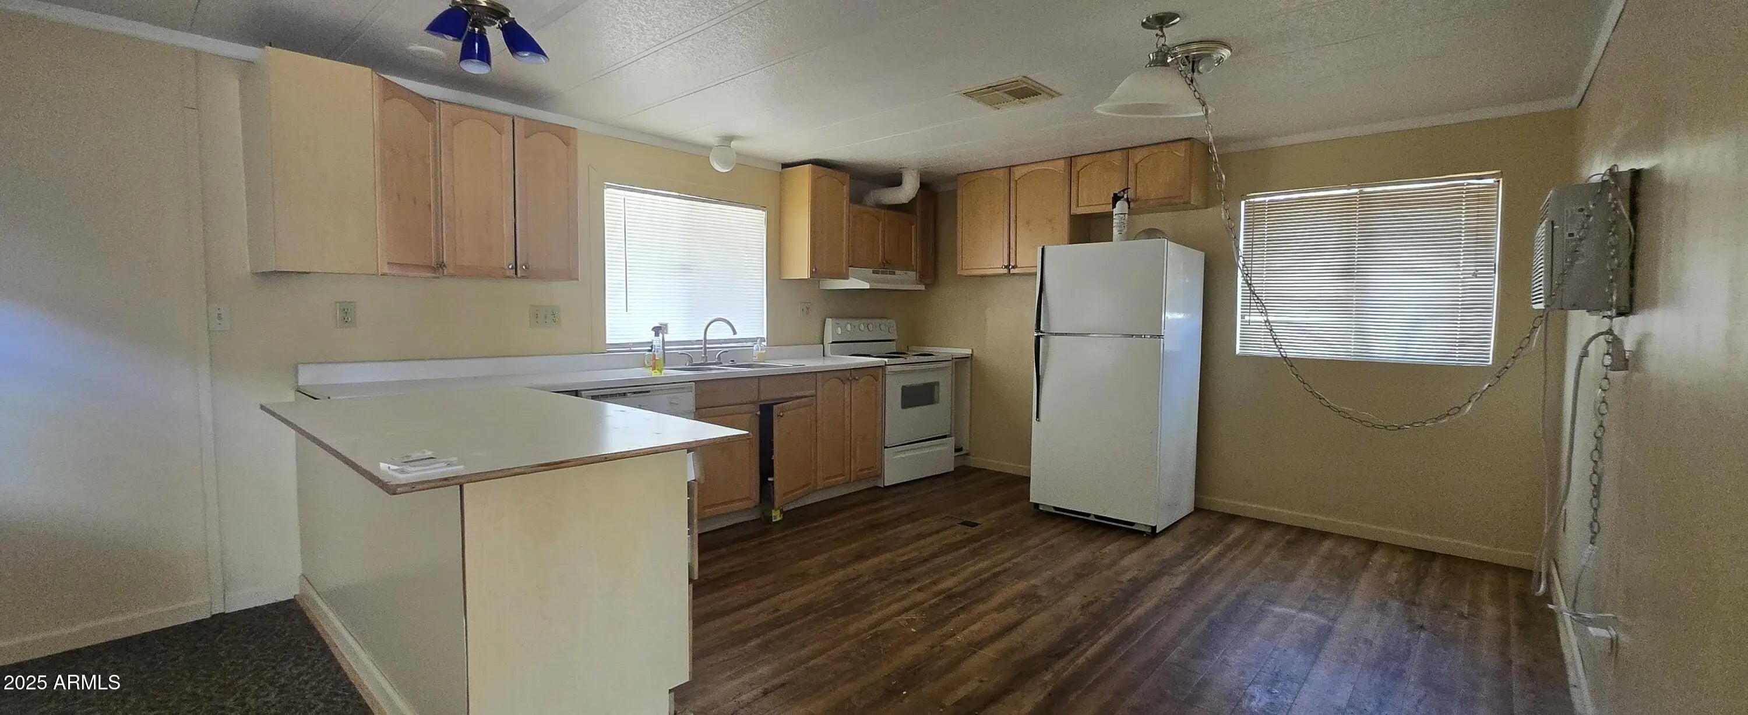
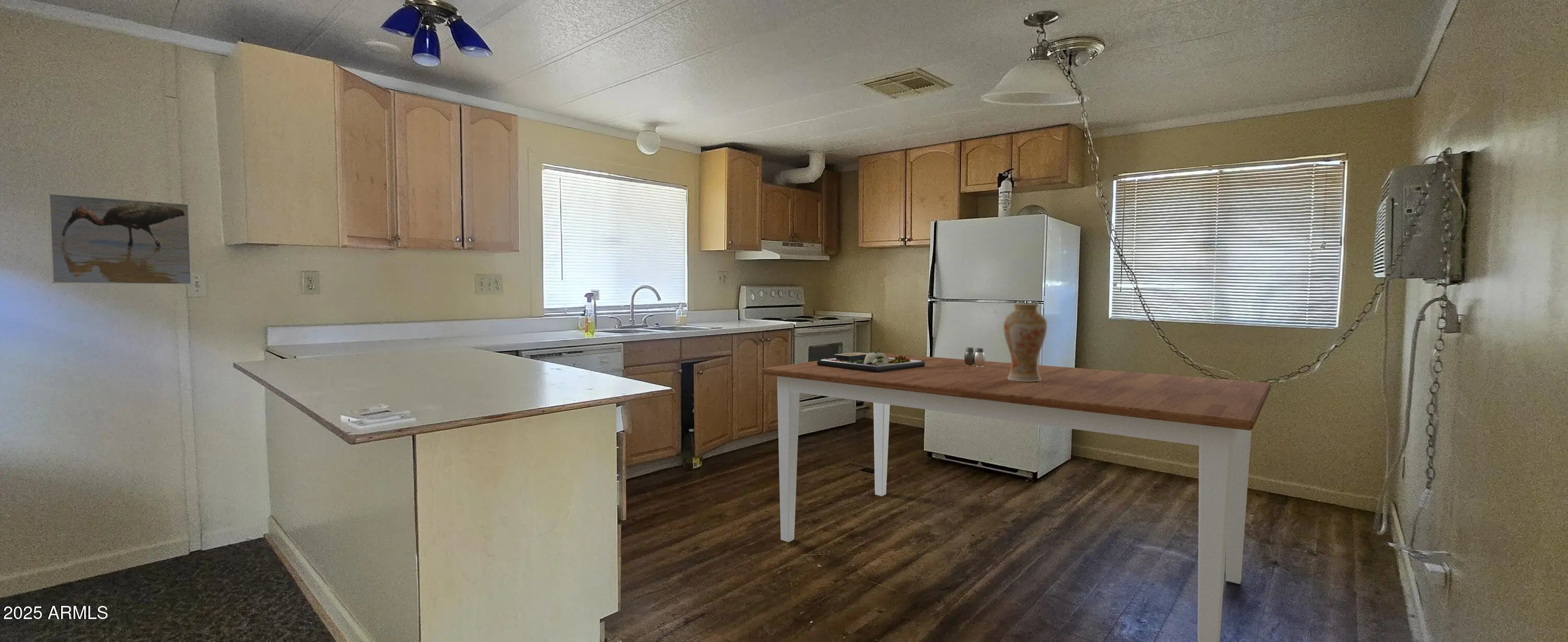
+ vase (1024, 341)
+ dining table (1002, 419)
+ food plate (871, 357)
+ salt and pepper shaker (974, 356)
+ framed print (124, 242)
